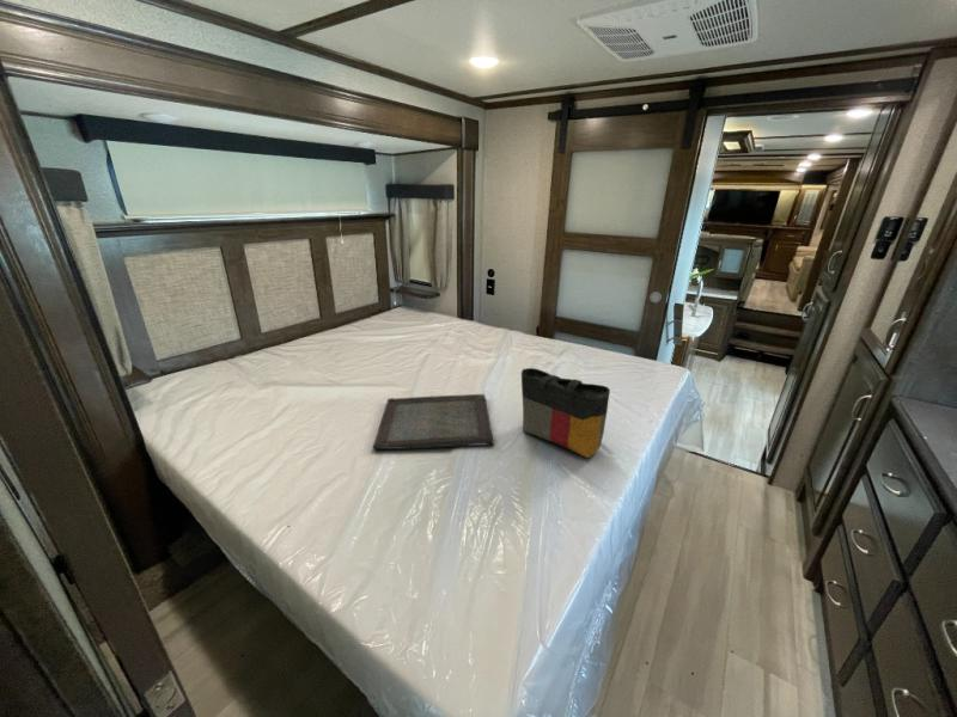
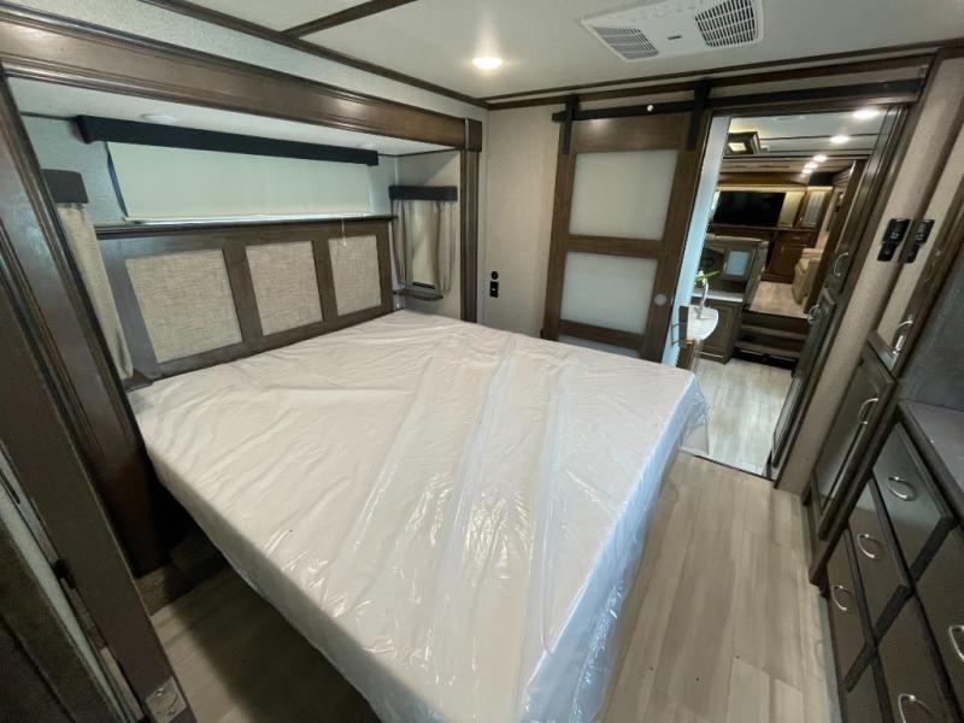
- serving tray (435, 417)
- tote bag (566, 406)
